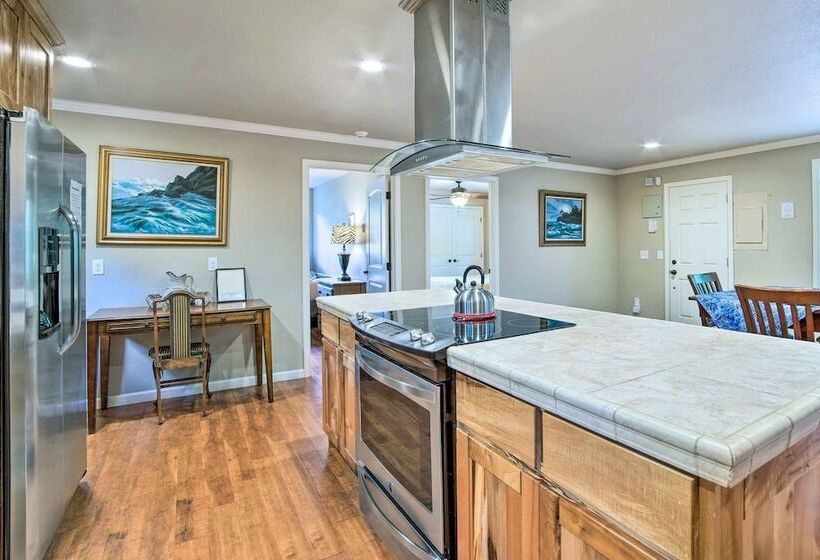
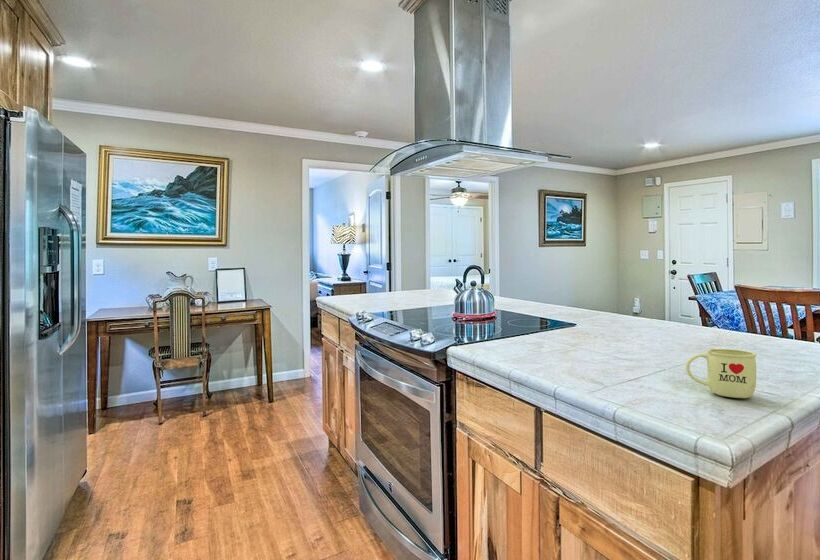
+ mug (720, 372)
